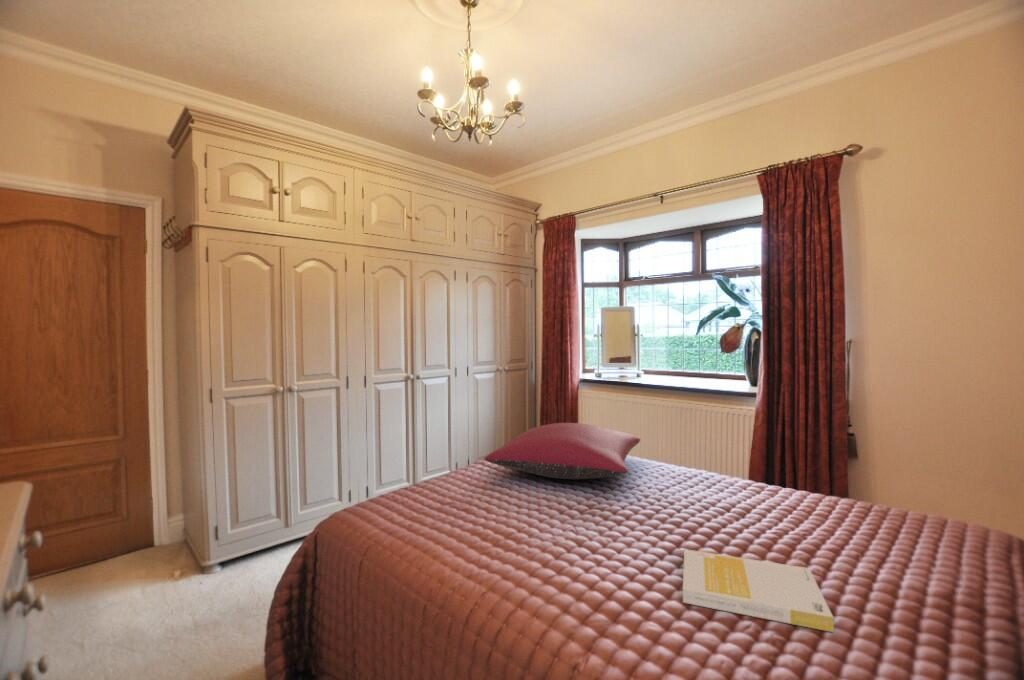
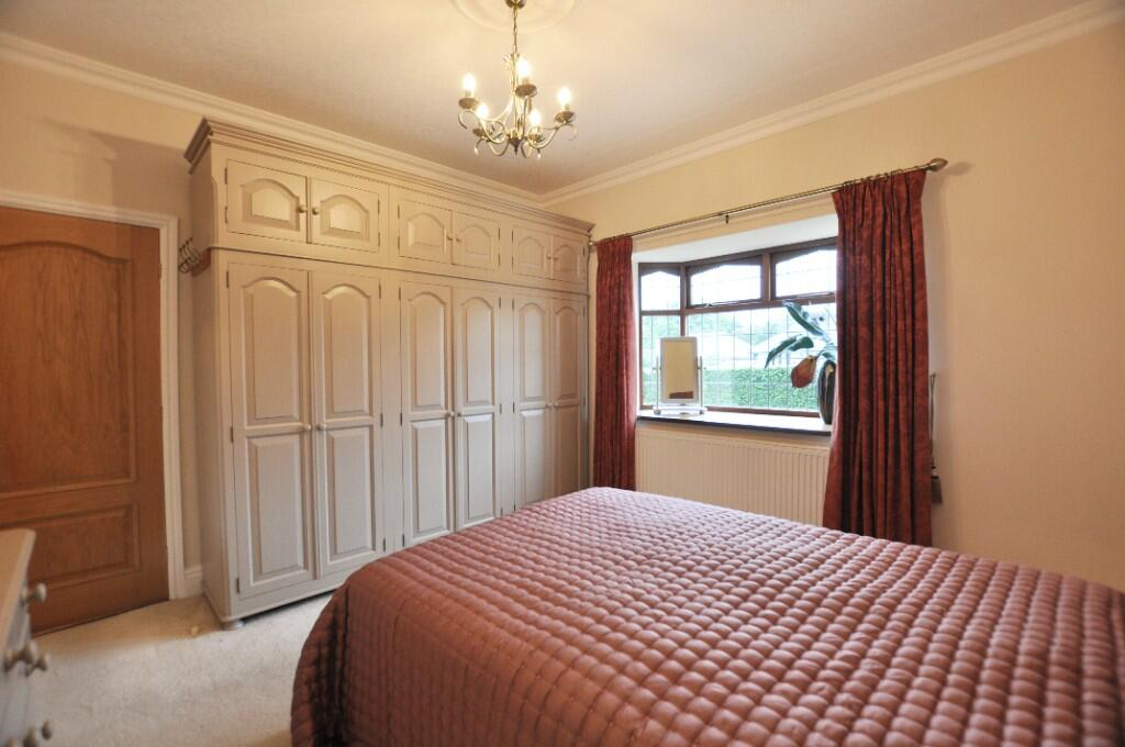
- book (748, 584)
- pillow (568, 447)
